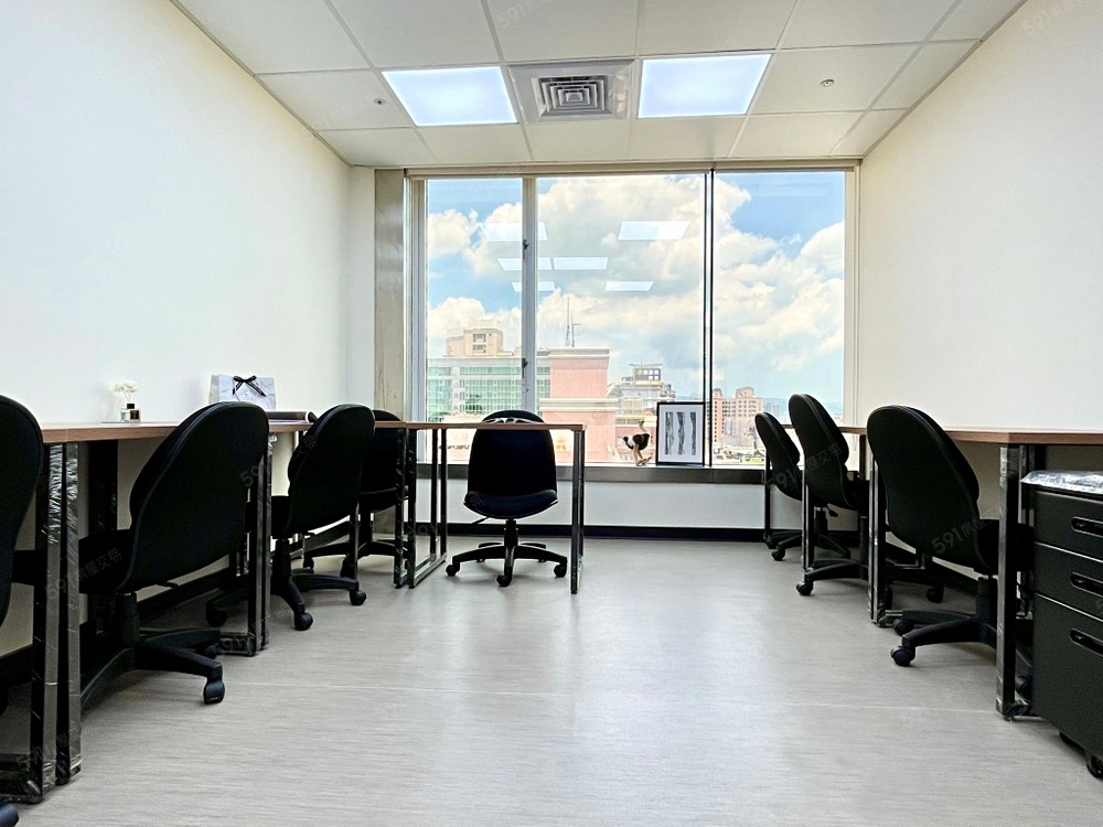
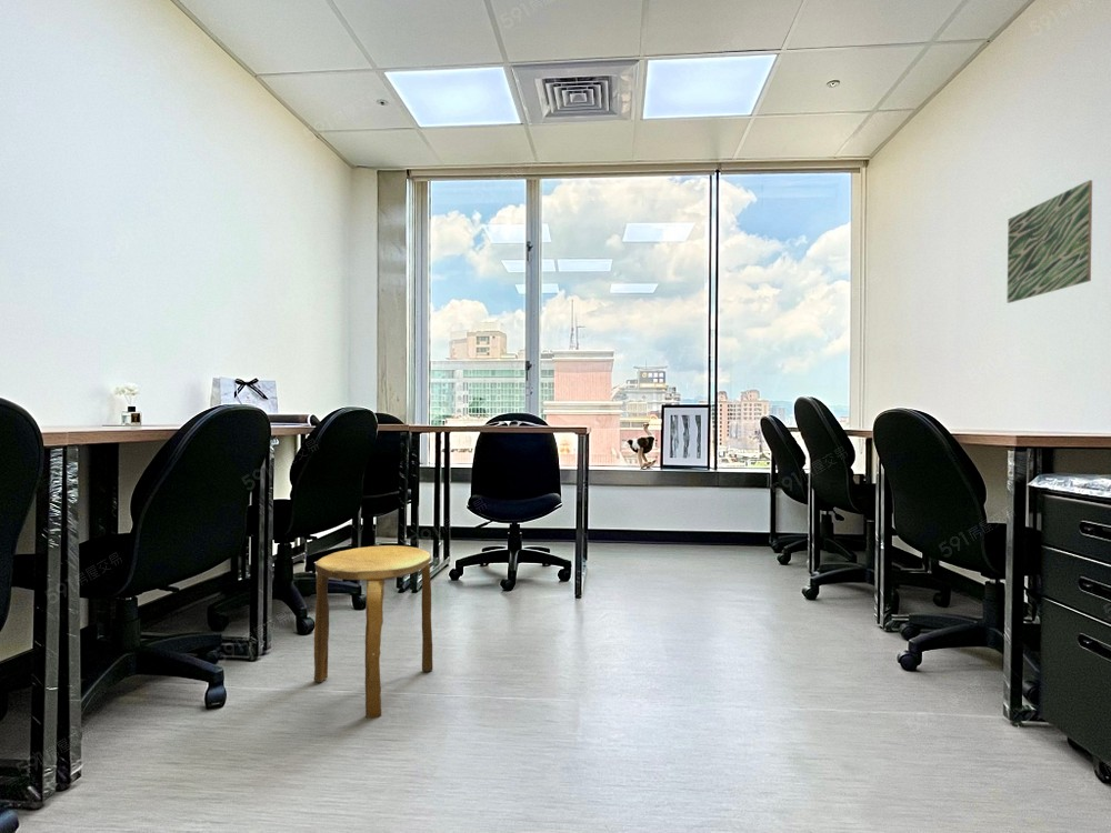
+ stool (372, 623)
+ wall art (1045, 247)
